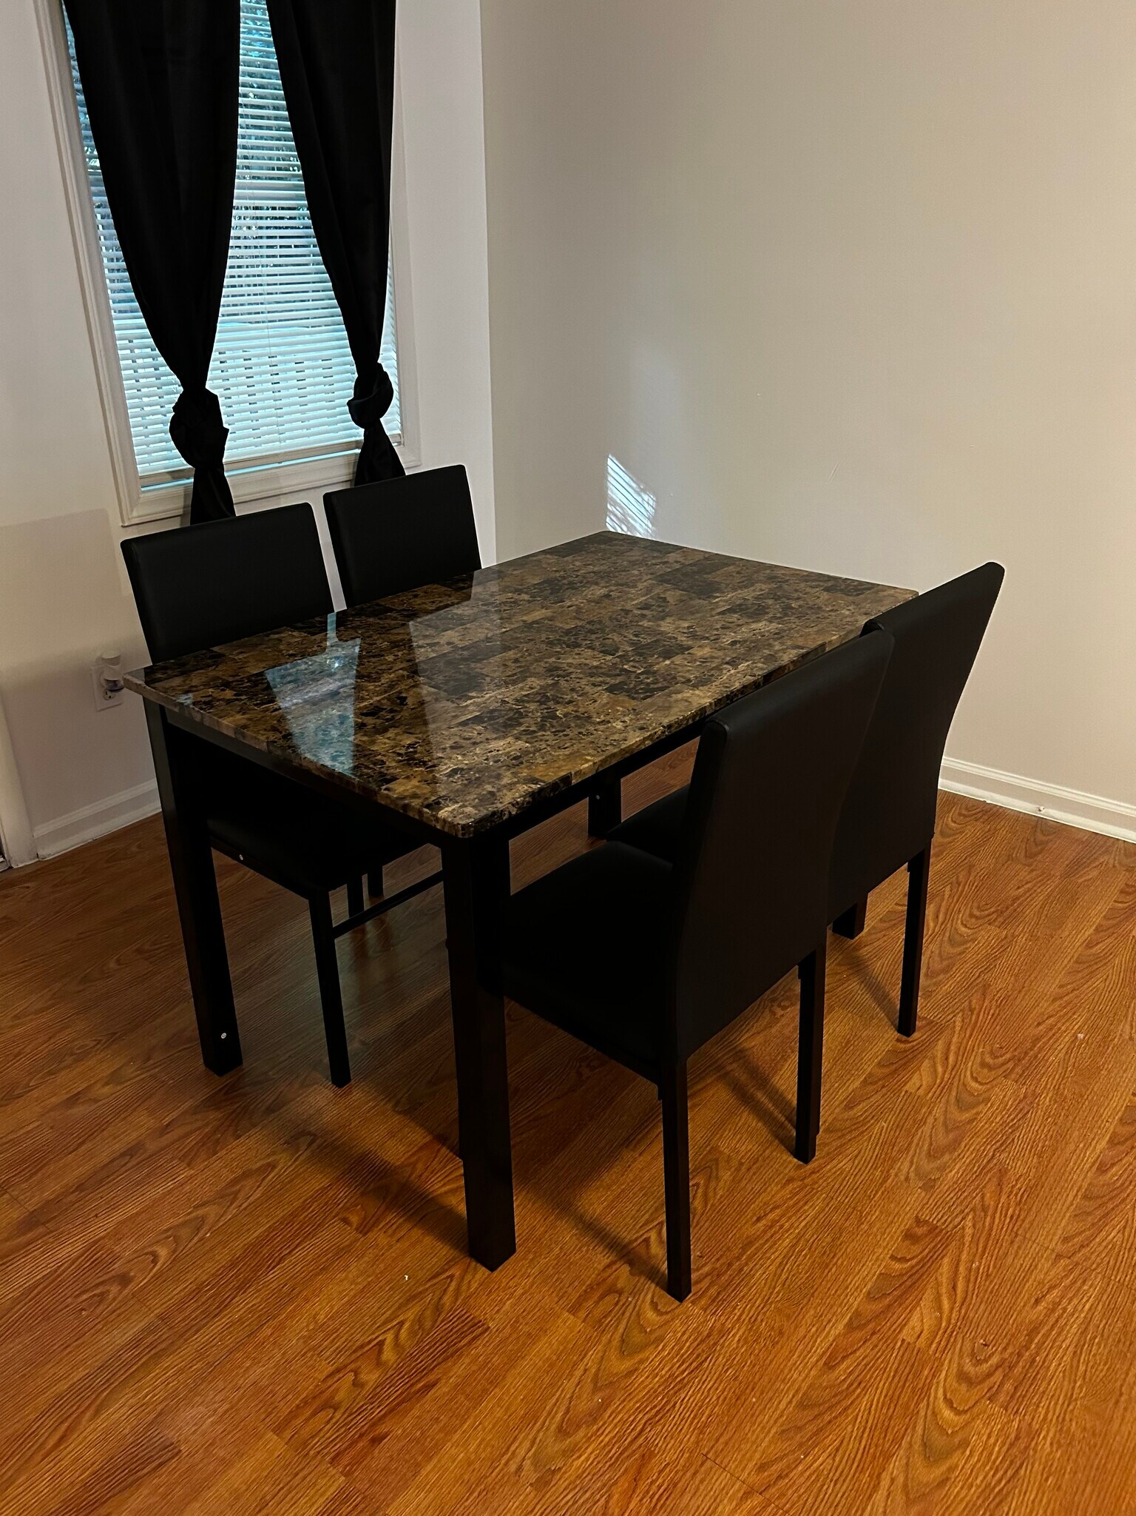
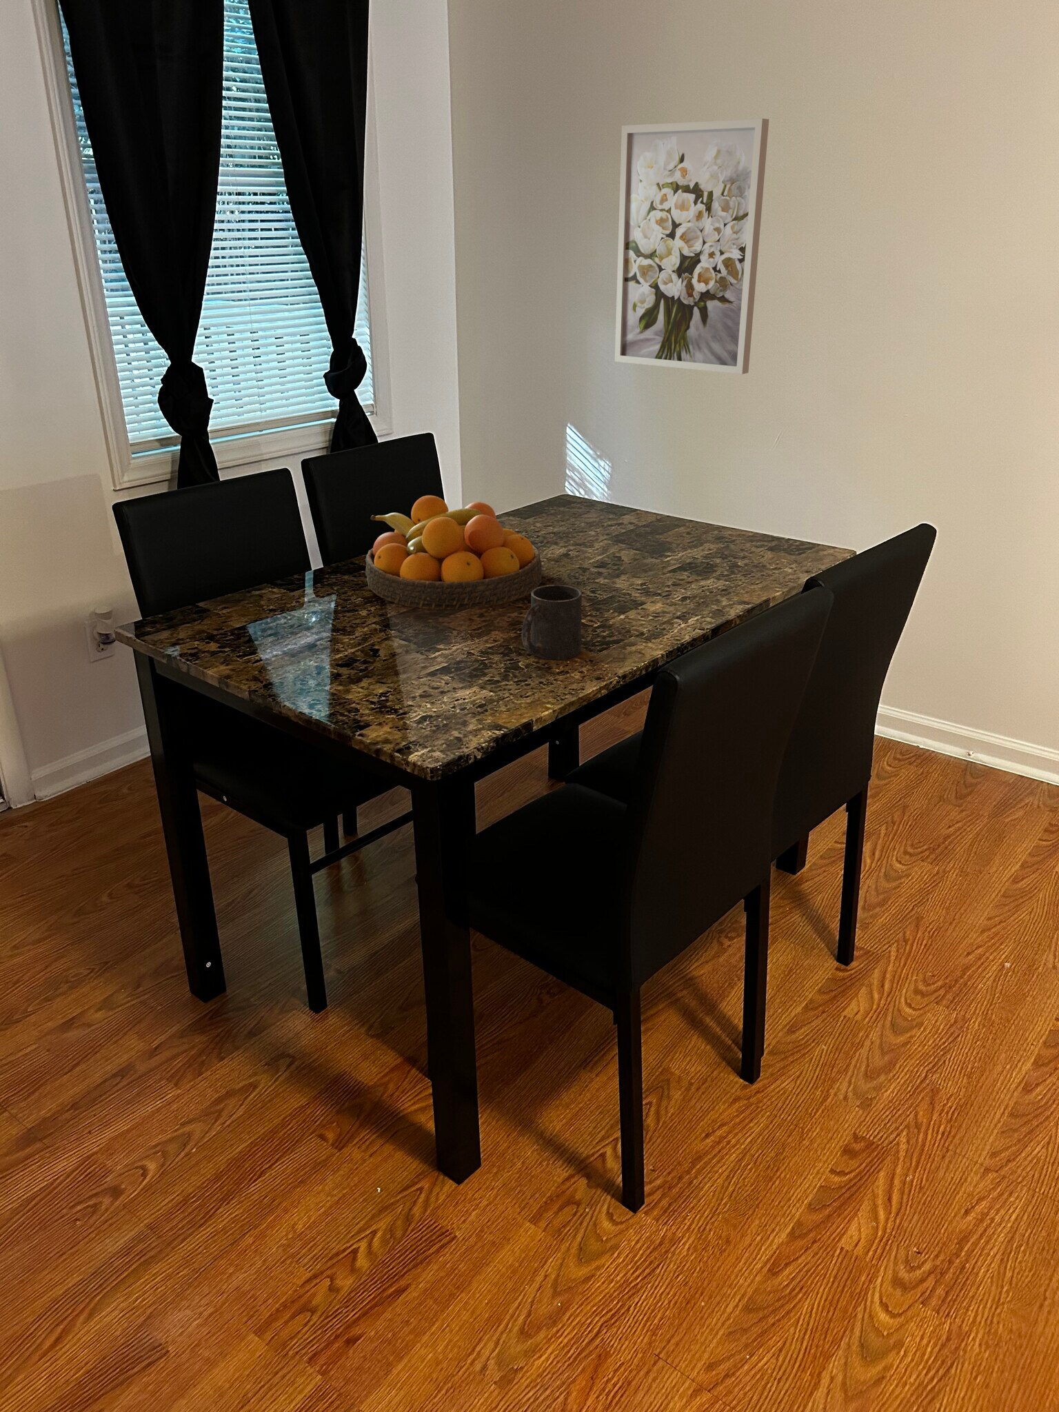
+ wall art (685, 249)
+ fruit bowl (453, 544)
+ mug (548, 625)
